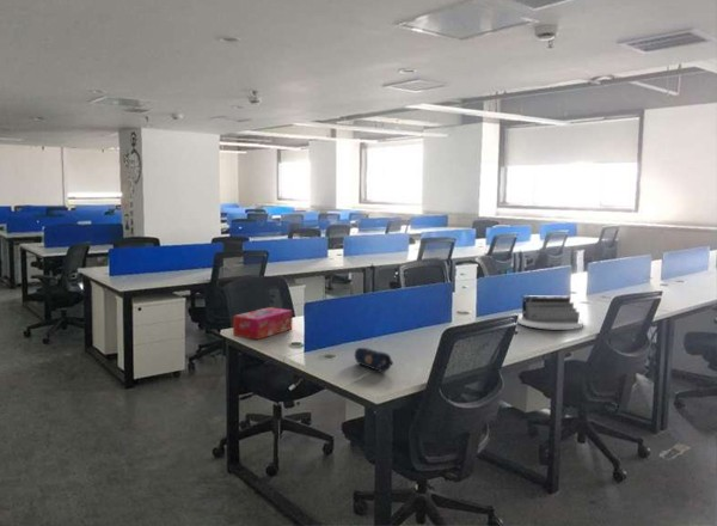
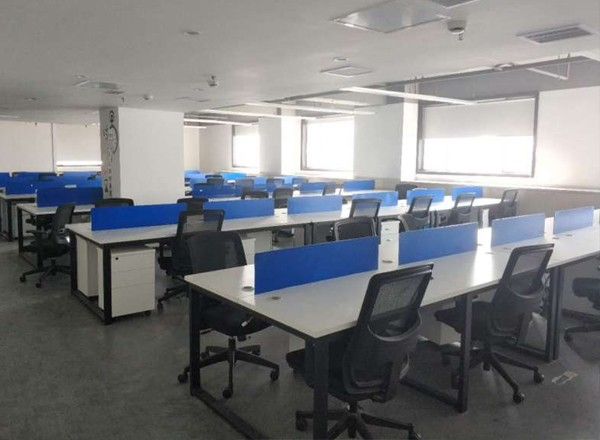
- pencil case (372, 359)
- desk organizer (550, 310)
- tissue box (263, 322)
